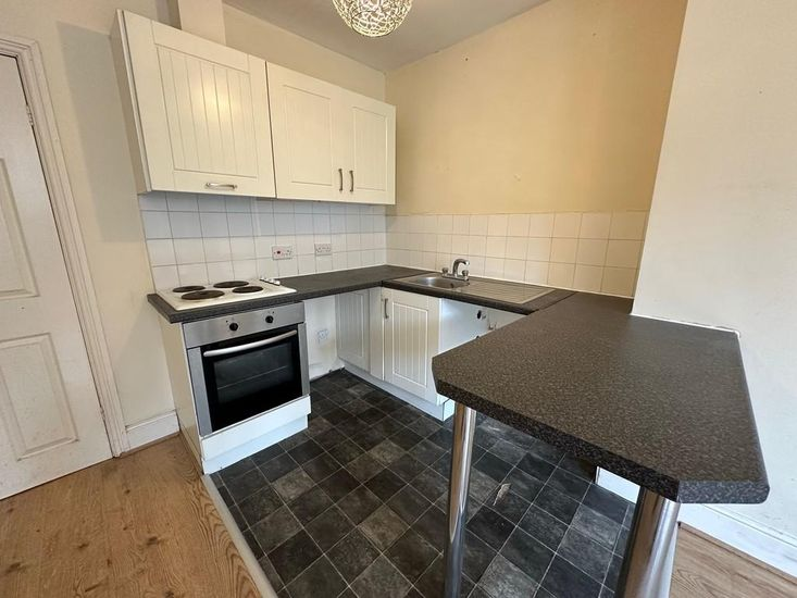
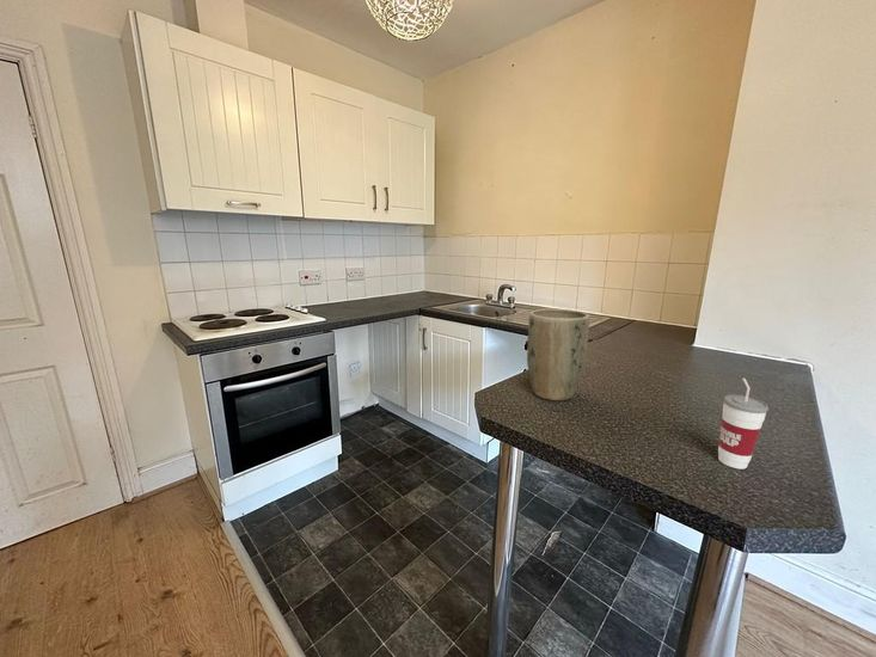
+ plant pot (556, 354)
+ cup (741, 422)
